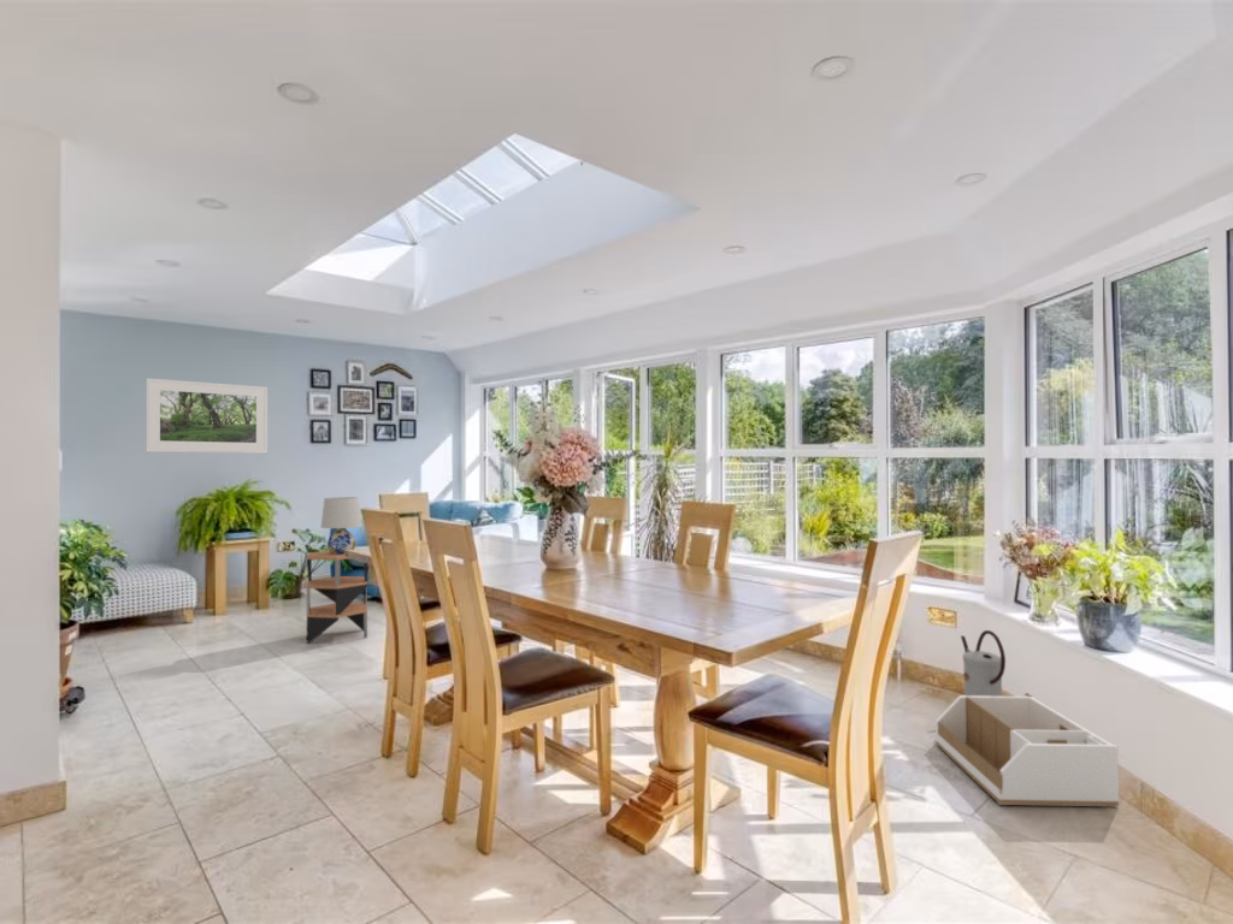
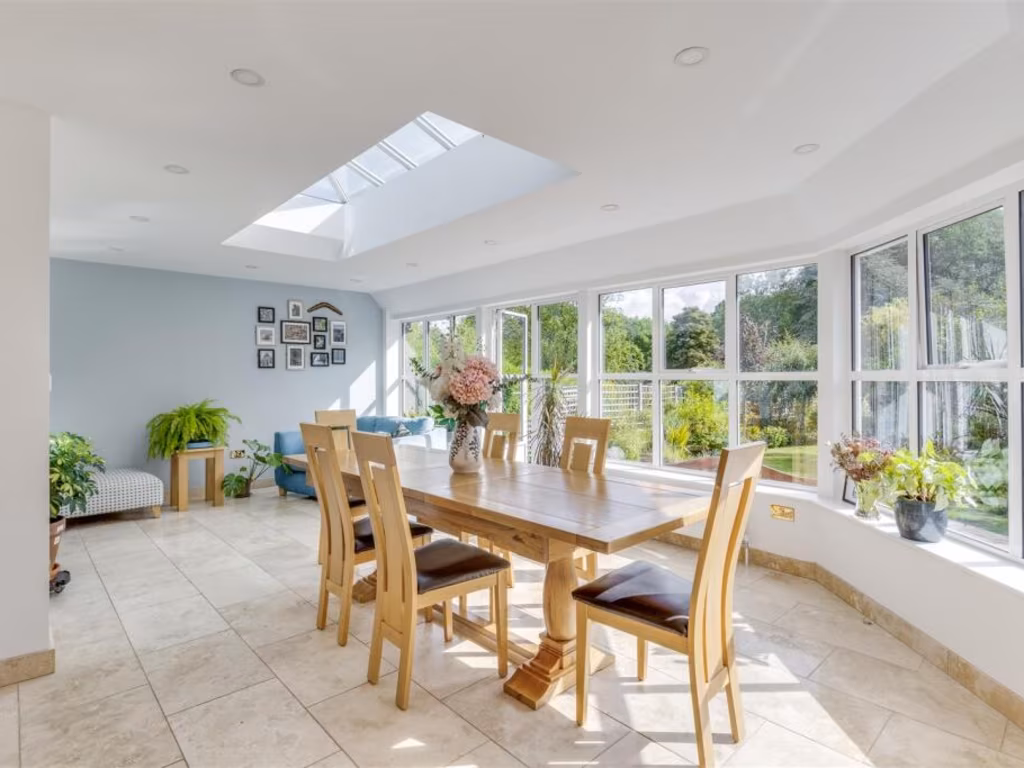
- table lamp (341, 525)
- side table (337, 594)
- storage bin (1015, 742)
- watering can (981, 673)
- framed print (210, 417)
